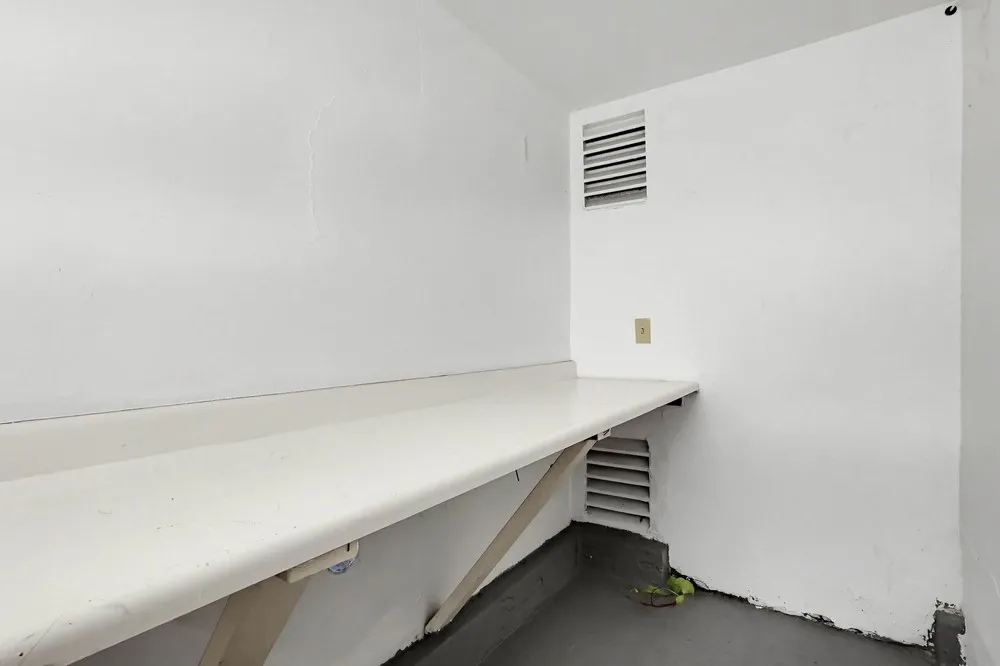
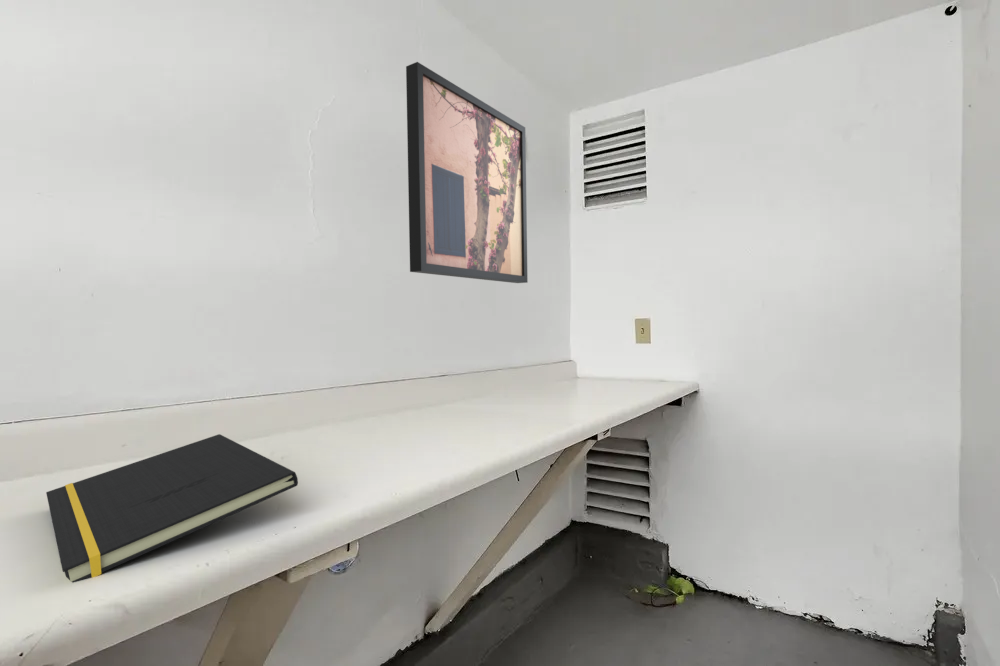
+ notepad (165, 489)
+ wall art (475, 189)
